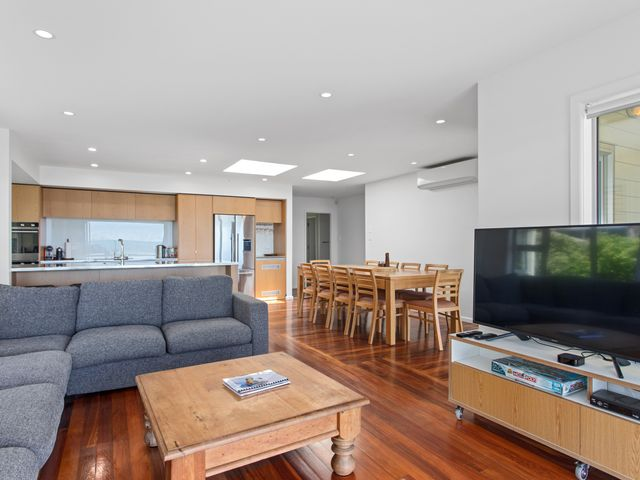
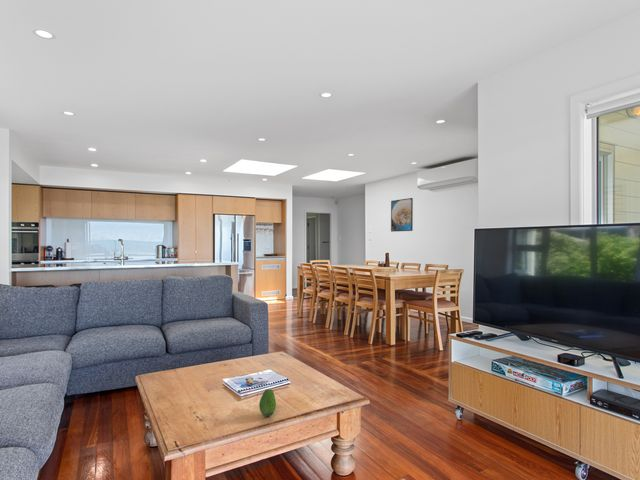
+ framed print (401, 215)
+ fruit (267, 402)
